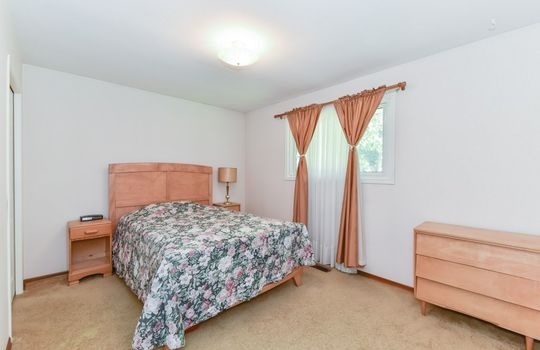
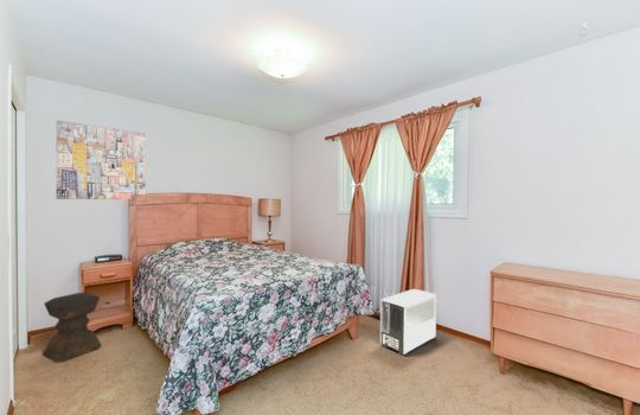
+ air purifier (409, 319)
+ stool (72, 324)
+ wall art (104, 162)
